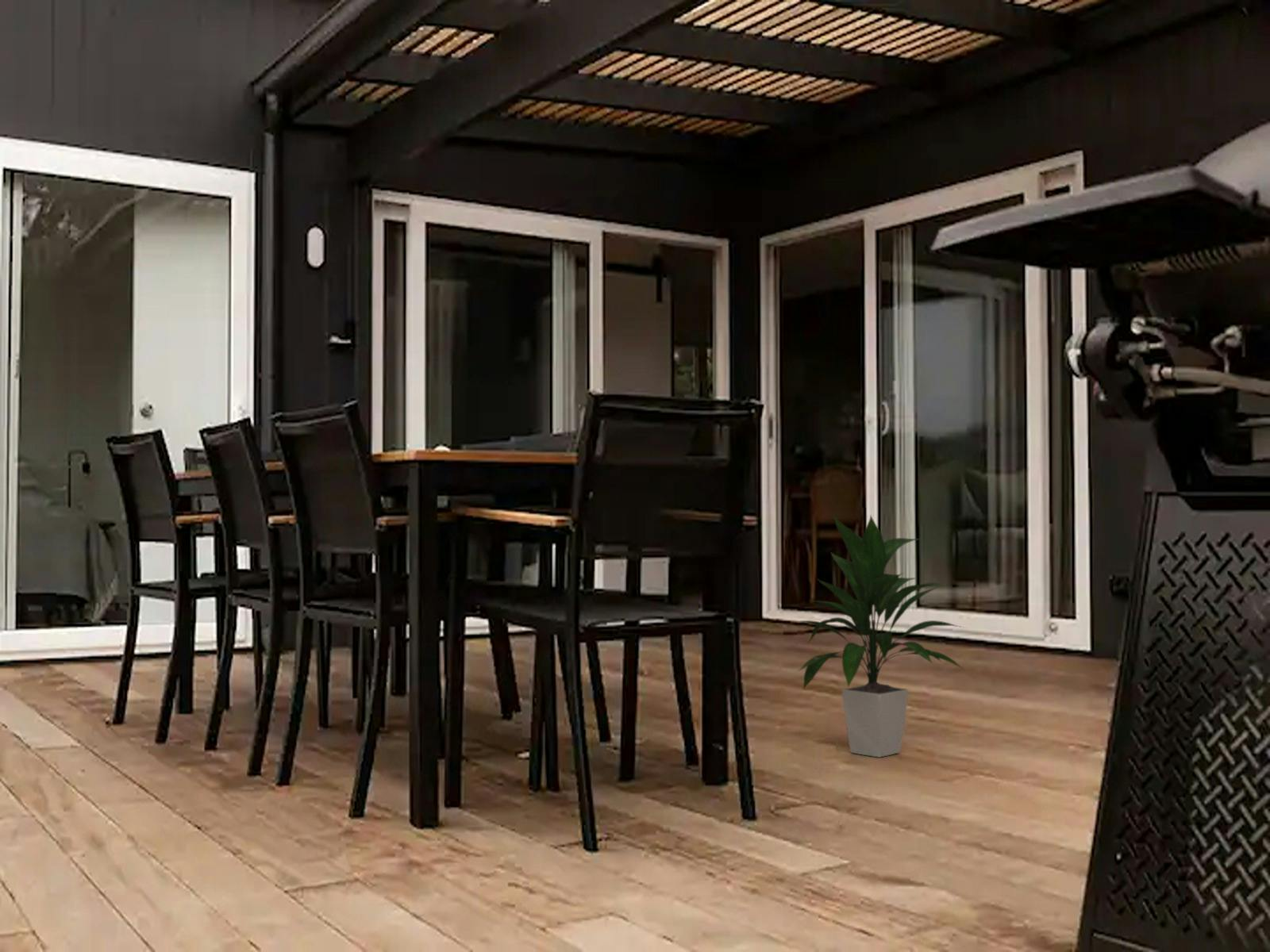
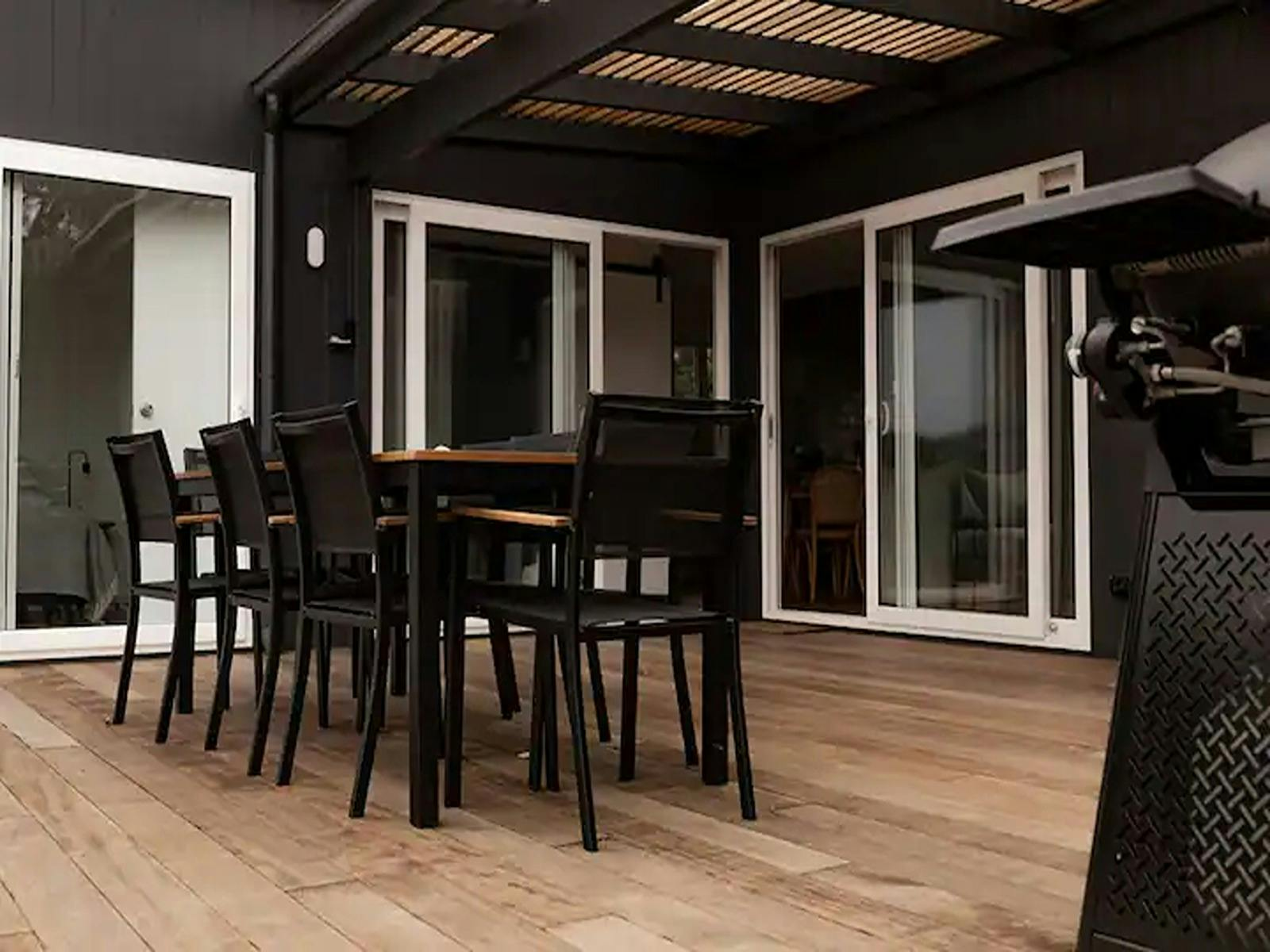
- indoor plant (871, 632)
